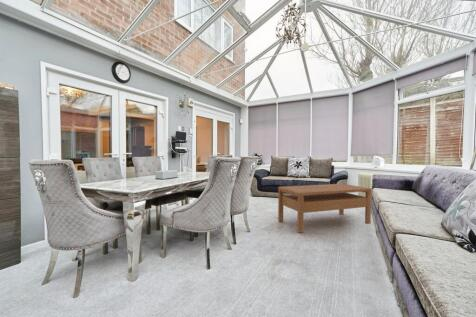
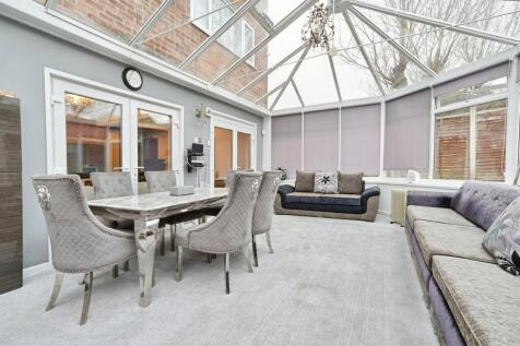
- coffee table (323, 204)
